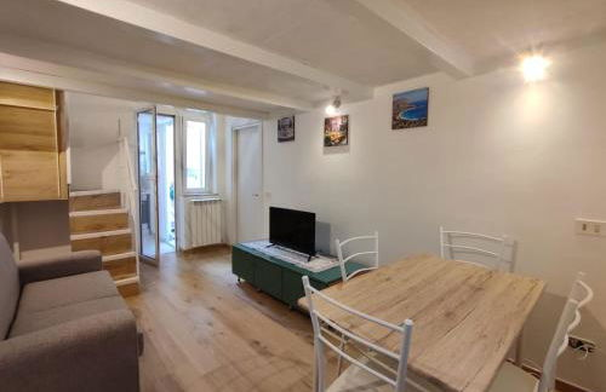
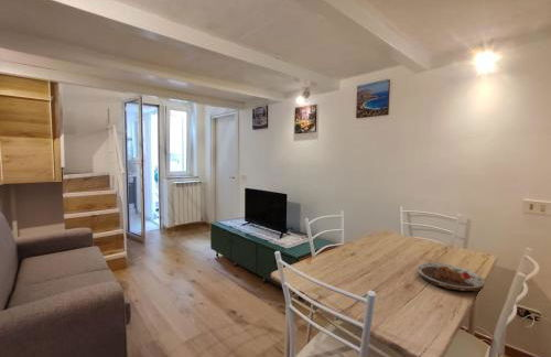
+ plate (449, 273)
